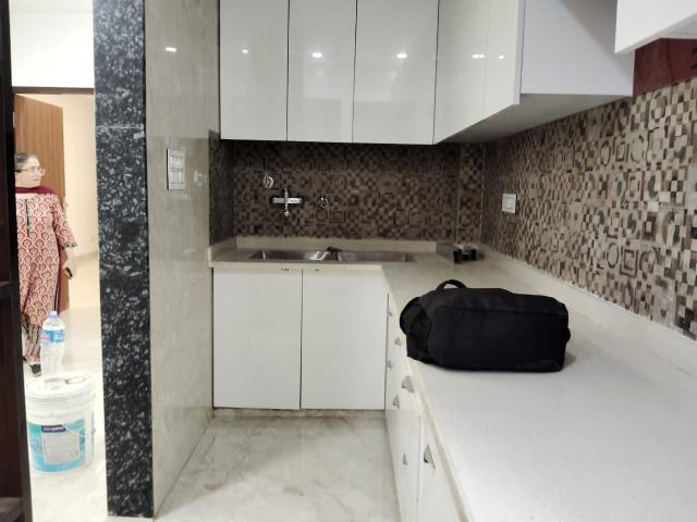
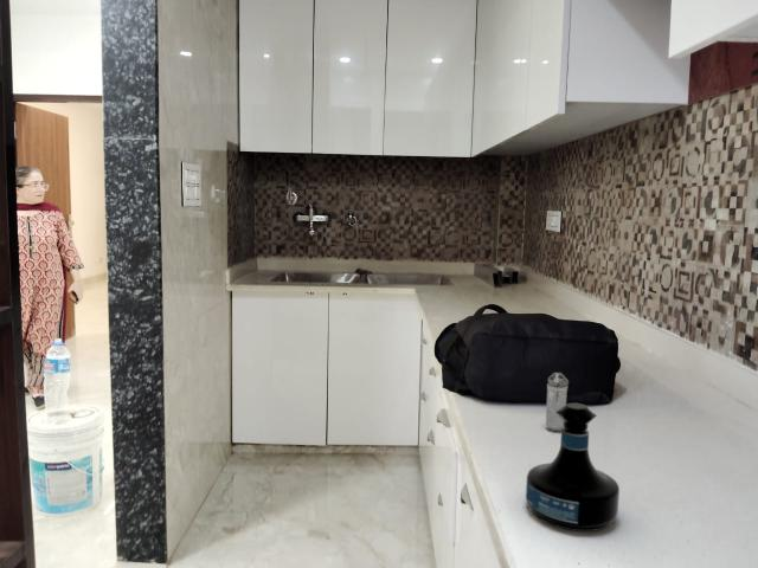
+ shaker (555, 401)
+ tequila bottle (573, 459)
